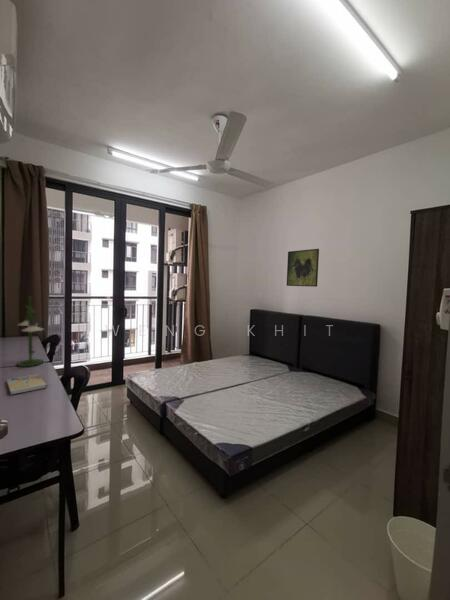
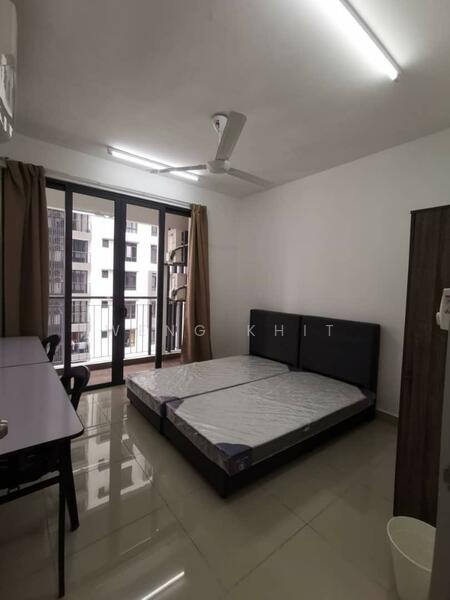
- desk lamp (30, 329)
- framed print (301, 268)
- book (26, 383)
